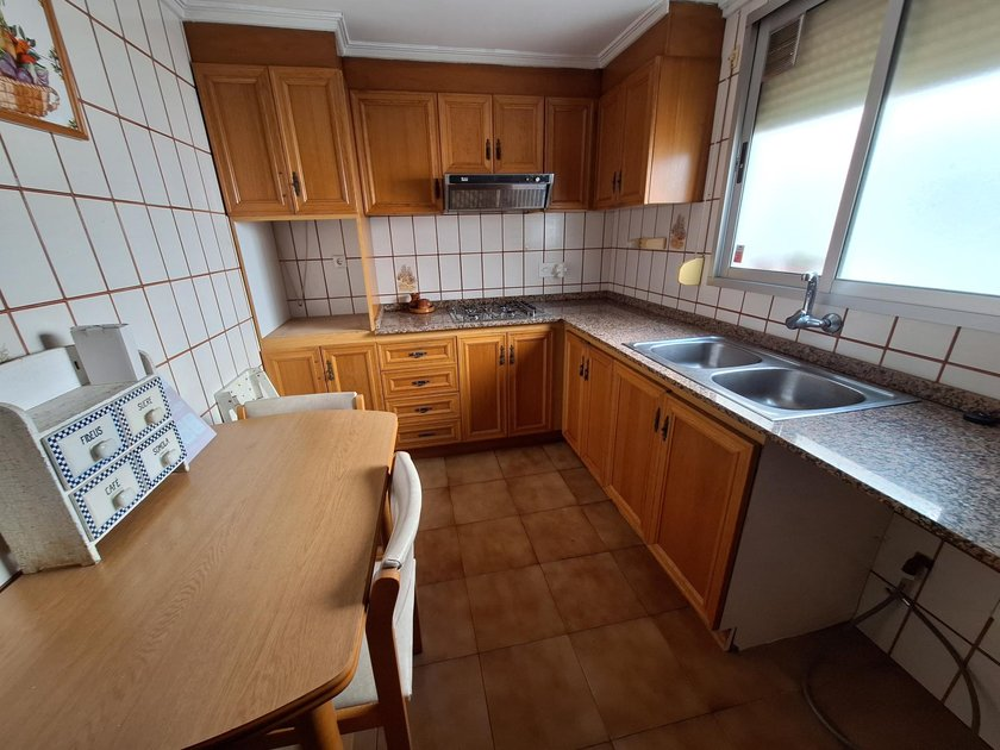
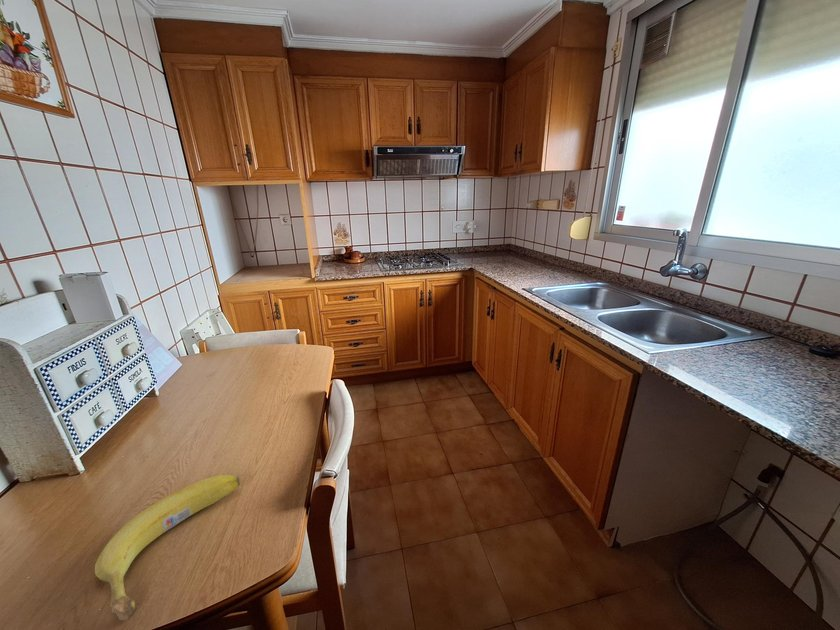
+ fruit (165, 531)
